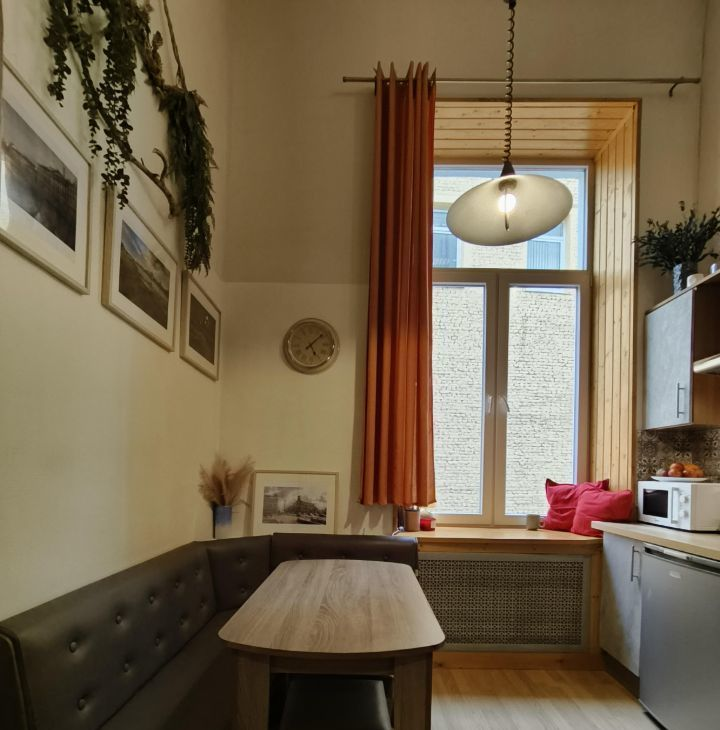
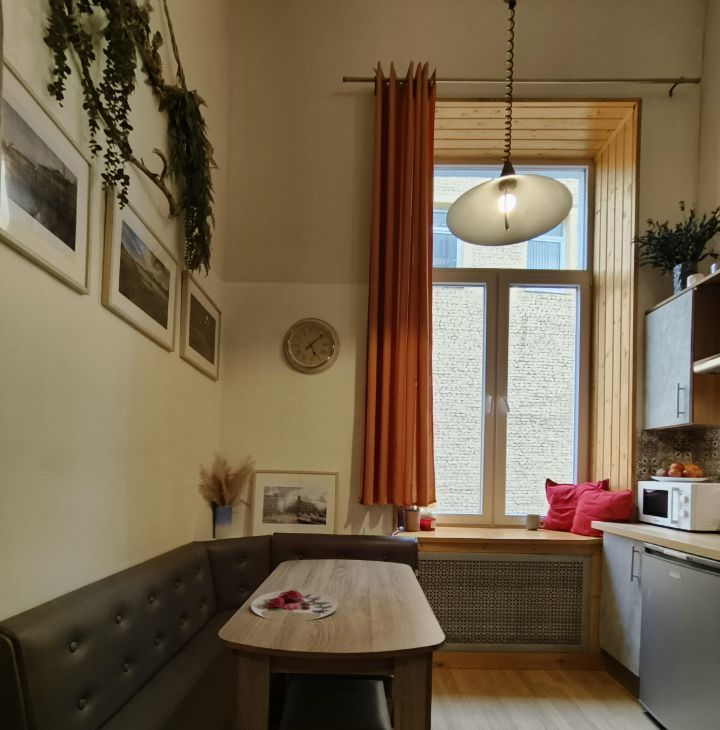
+ plate (294, 603)
